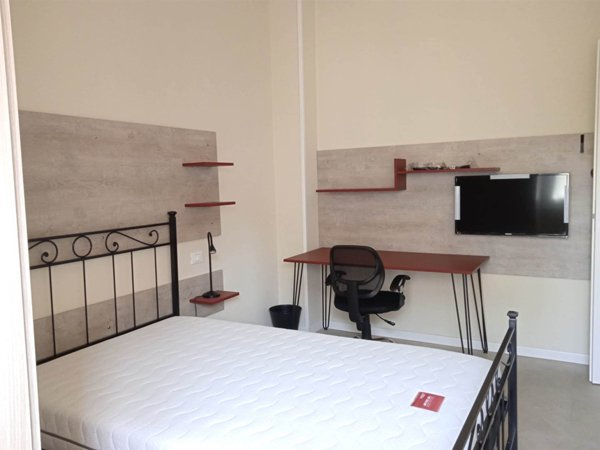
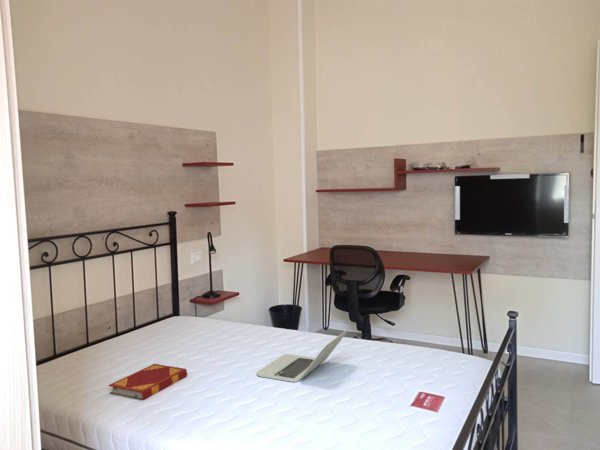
+ laptop (303, 356)
+ hardback book (149, 381)
